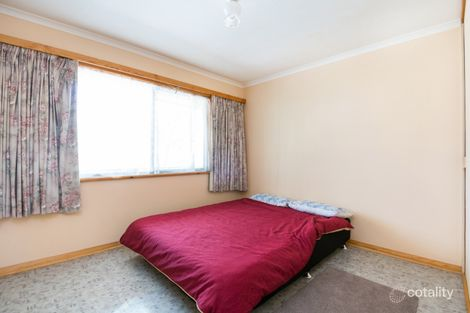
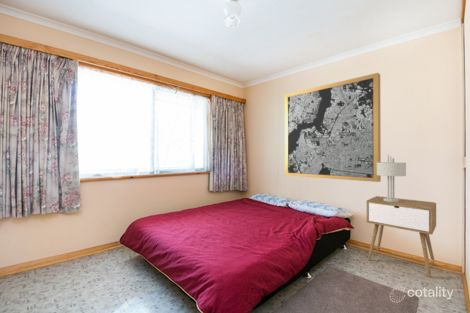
+ nightstand (400, 228)
+ table lamp (390, 177)
+ wall art (326, 131)
